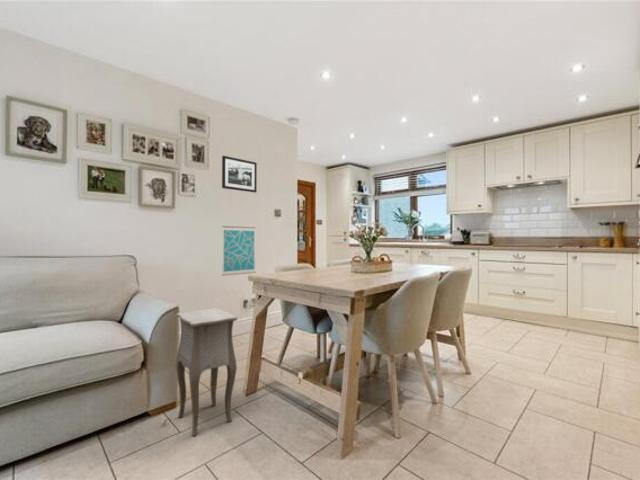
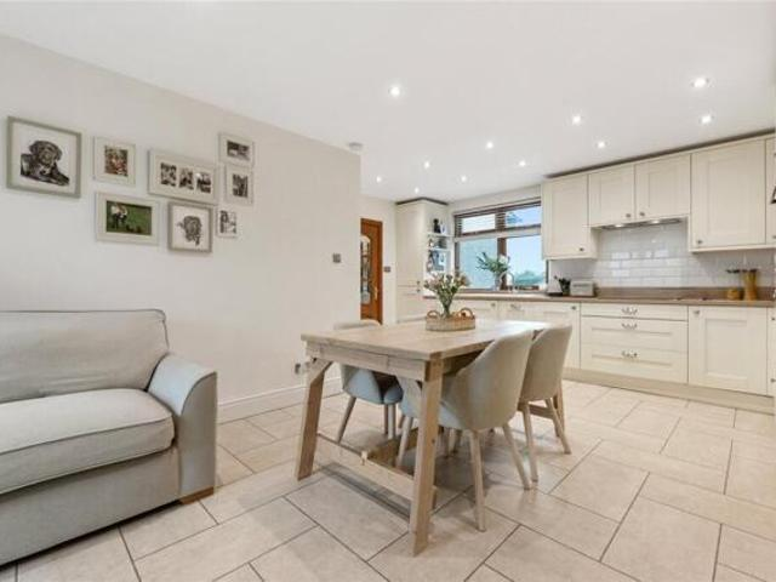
- picture frame (240, 174)
- side table (205, 366)
- wall art (239, 250)
